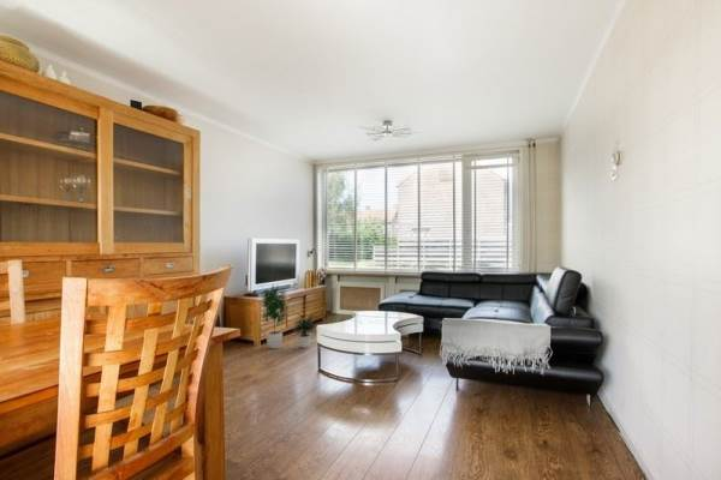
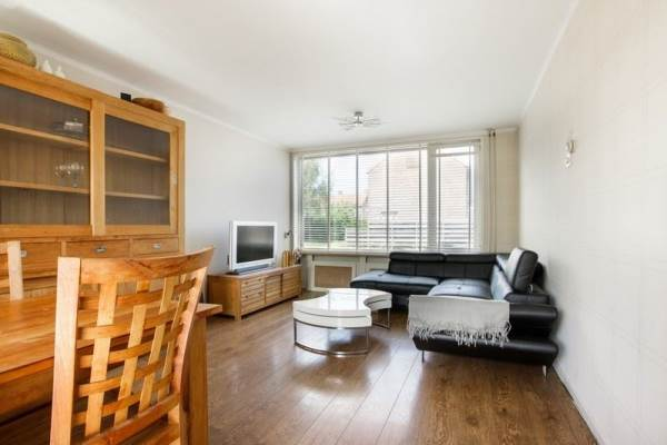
- potted plant (286, 313)
